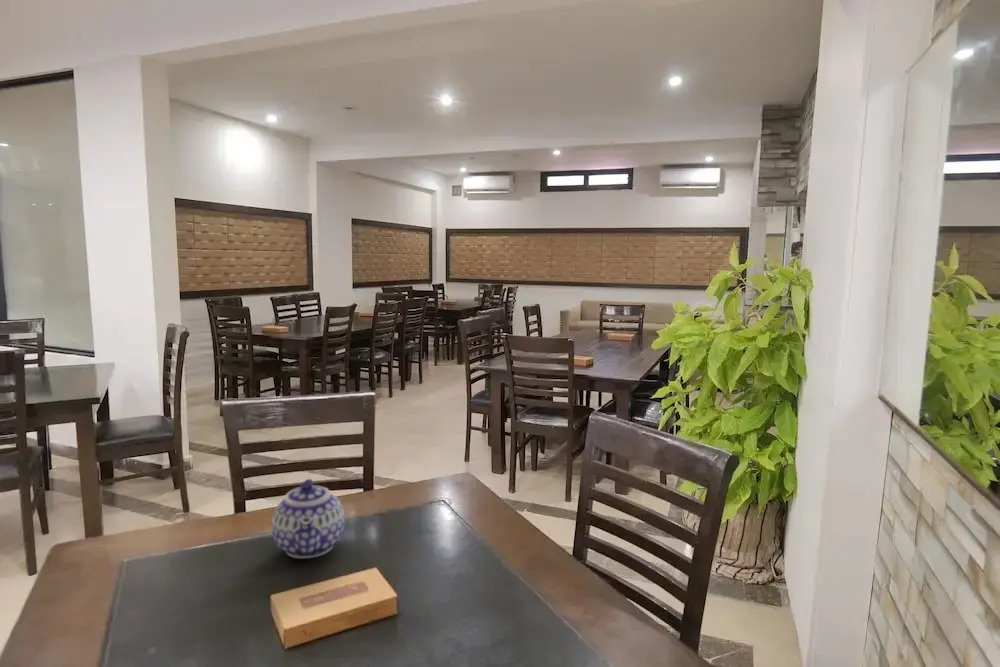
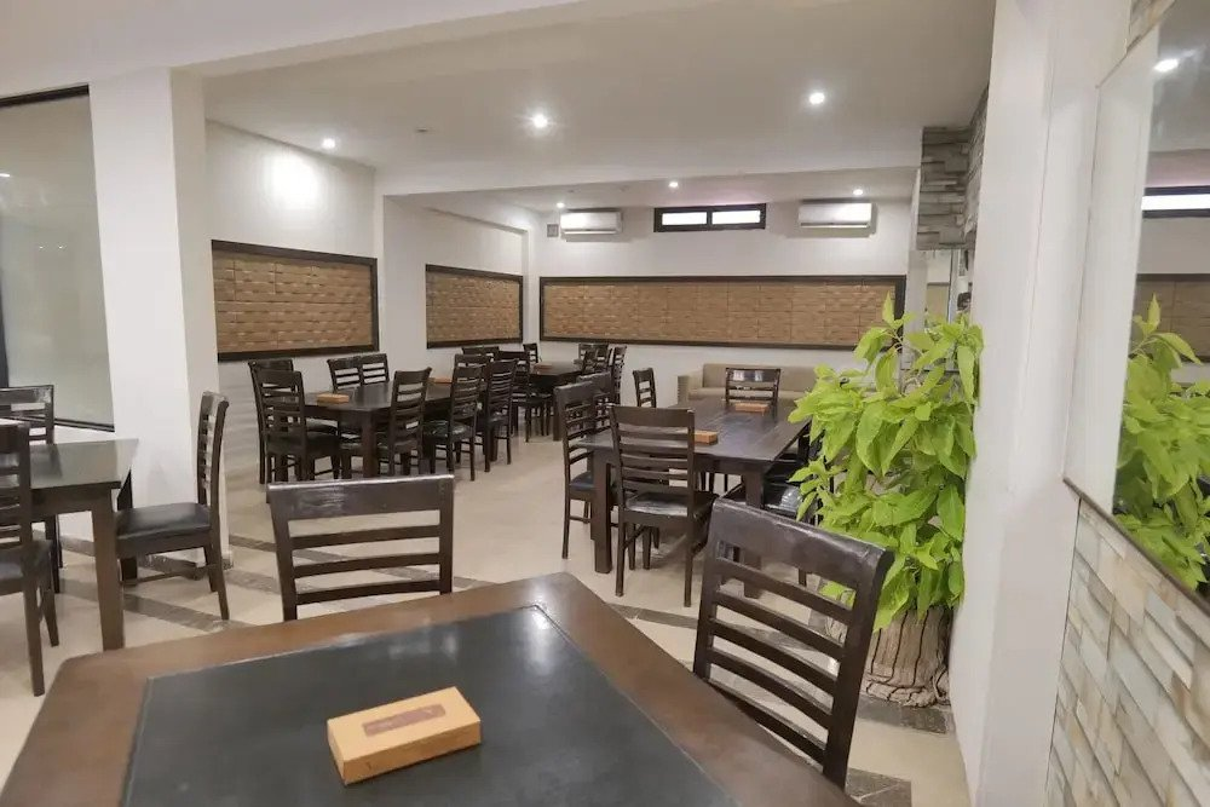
- teapot (308, 515)
